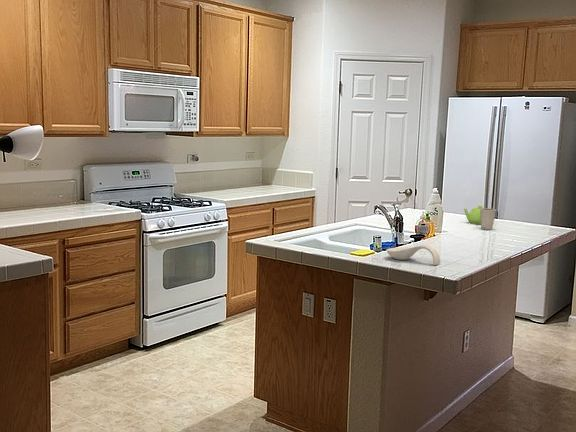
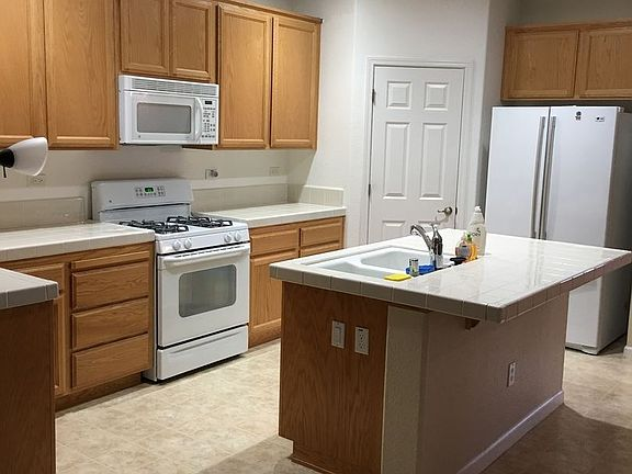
- spoon rest (413, 252)
- dixie cup (487, 219)
- teapot (479, 214)
